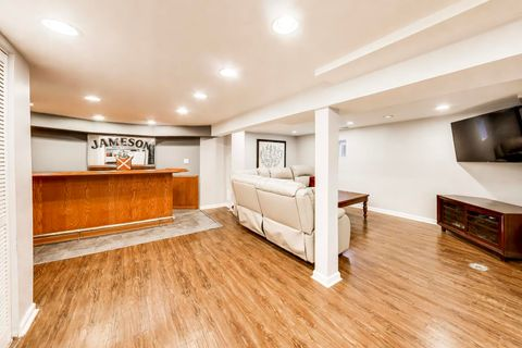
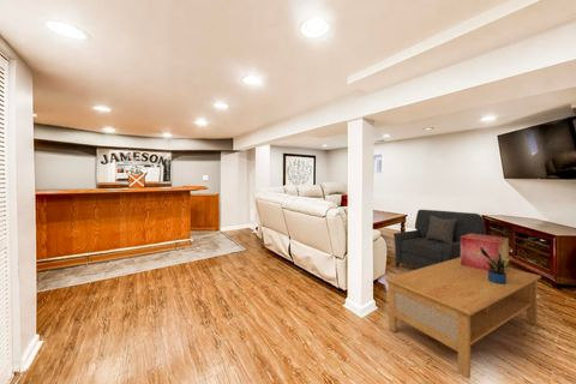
+ armchair (436, 241)
+ coffee table (463, 301)
+ potted plant (494, 264)
+ decorative box (485, 250)
